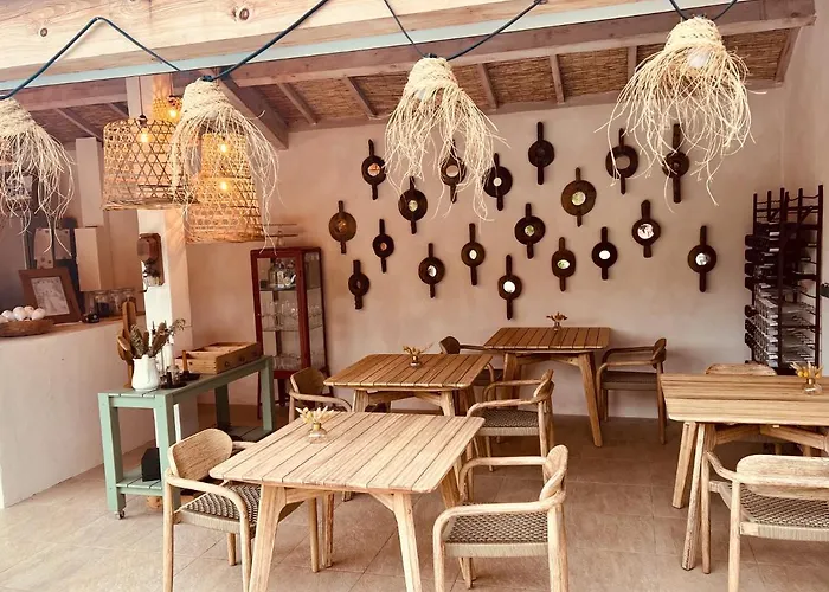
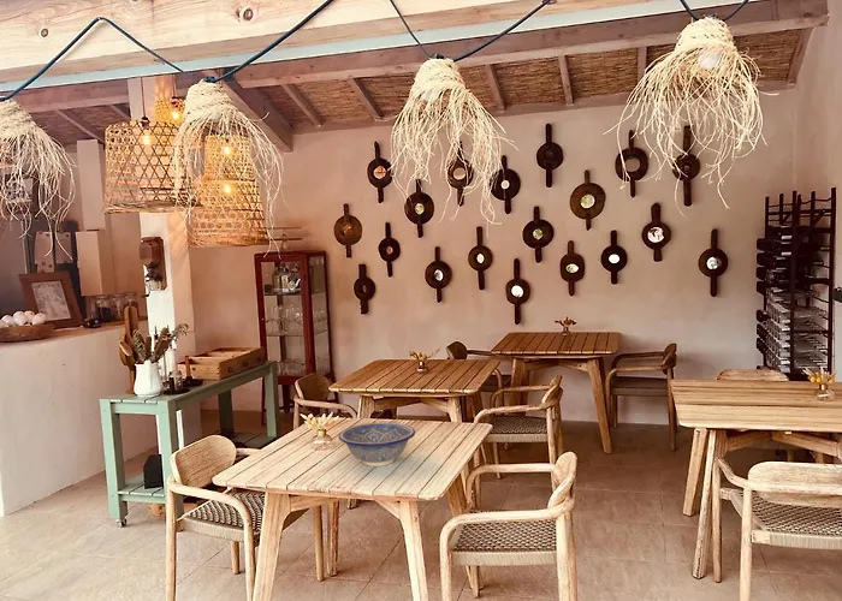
+ decorative bowl (376, 446)
